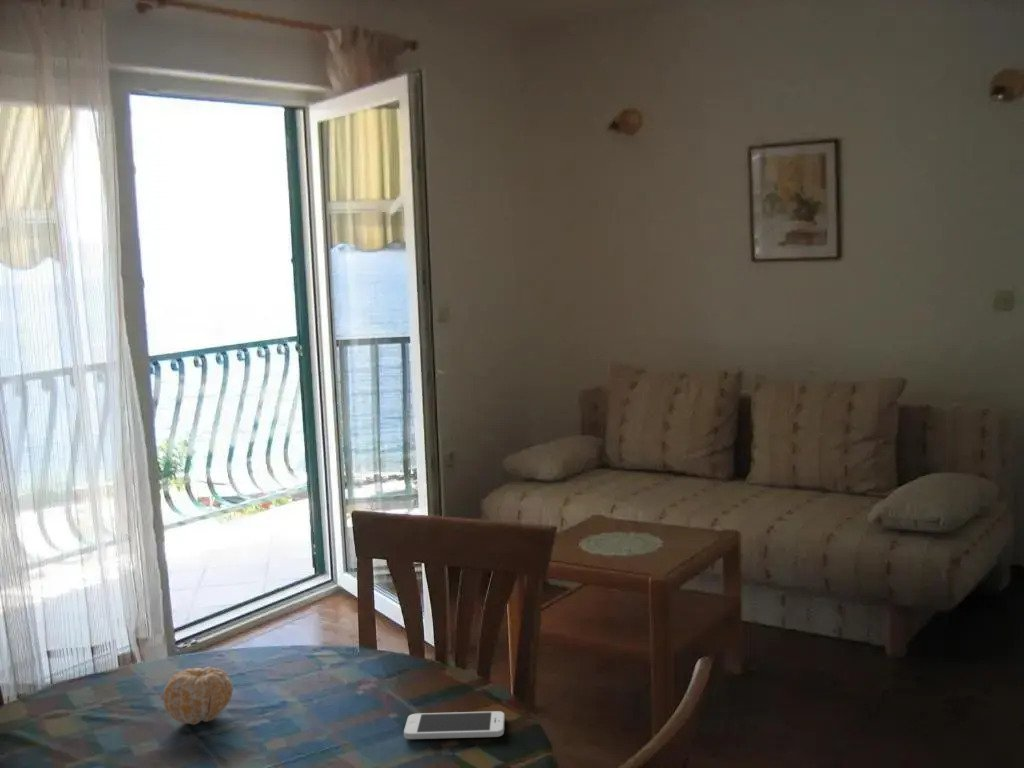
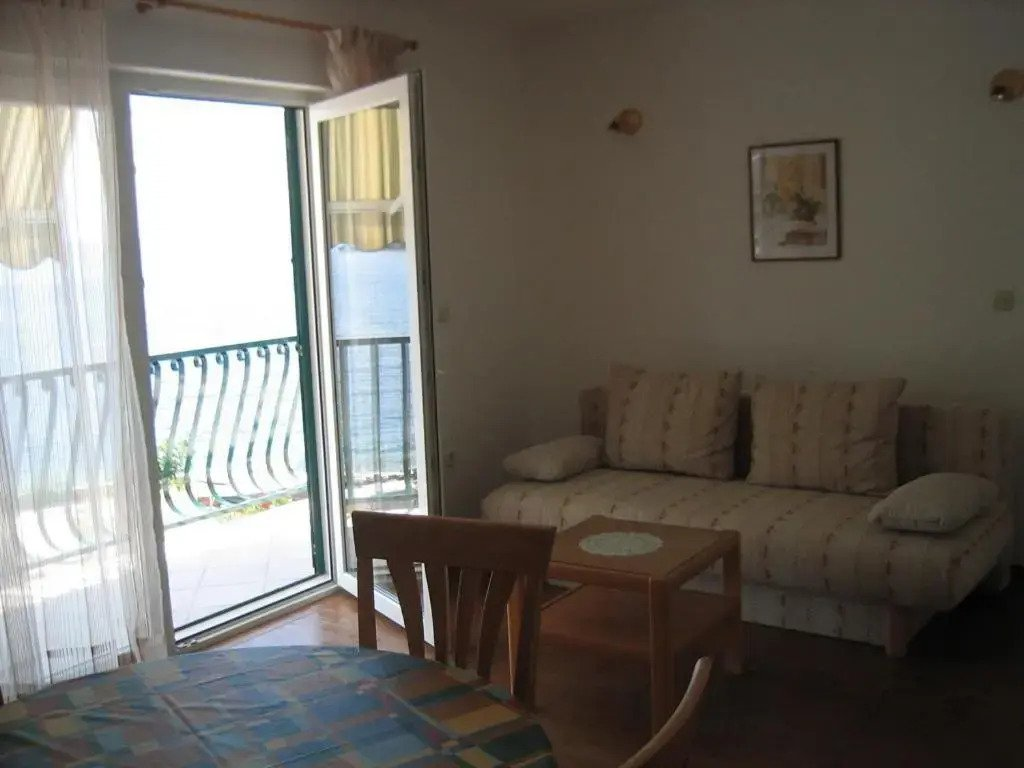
- smartphone (455, 724)
- fruit (198, 695)
